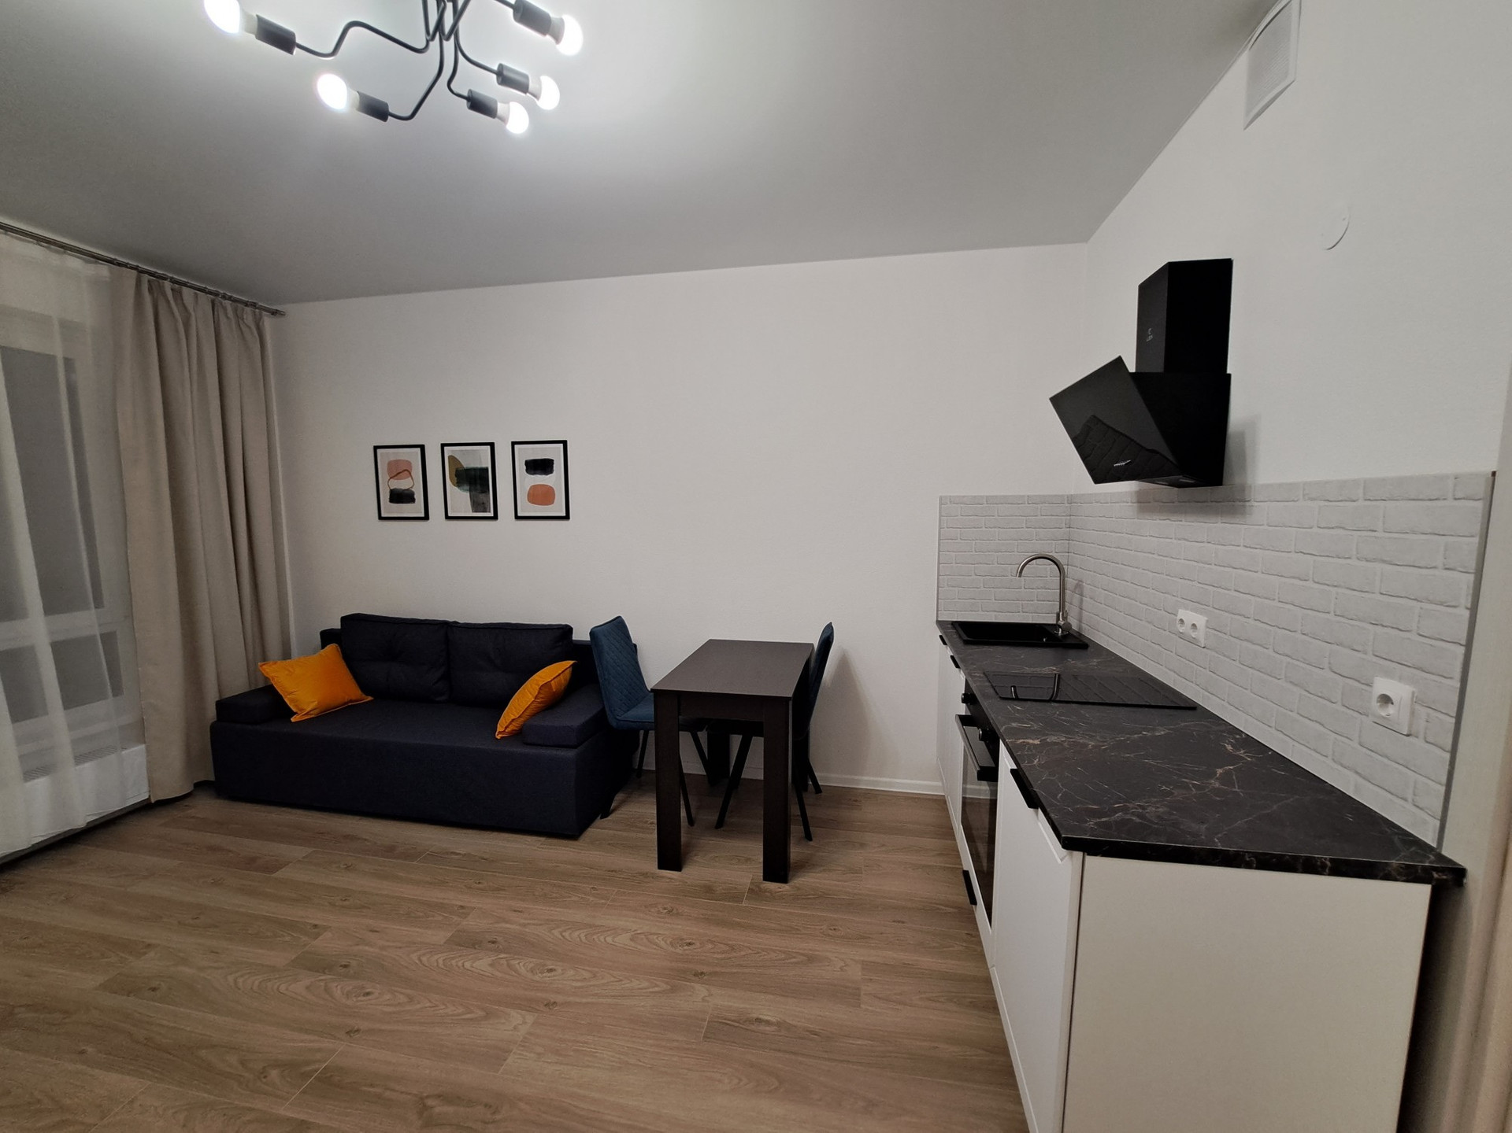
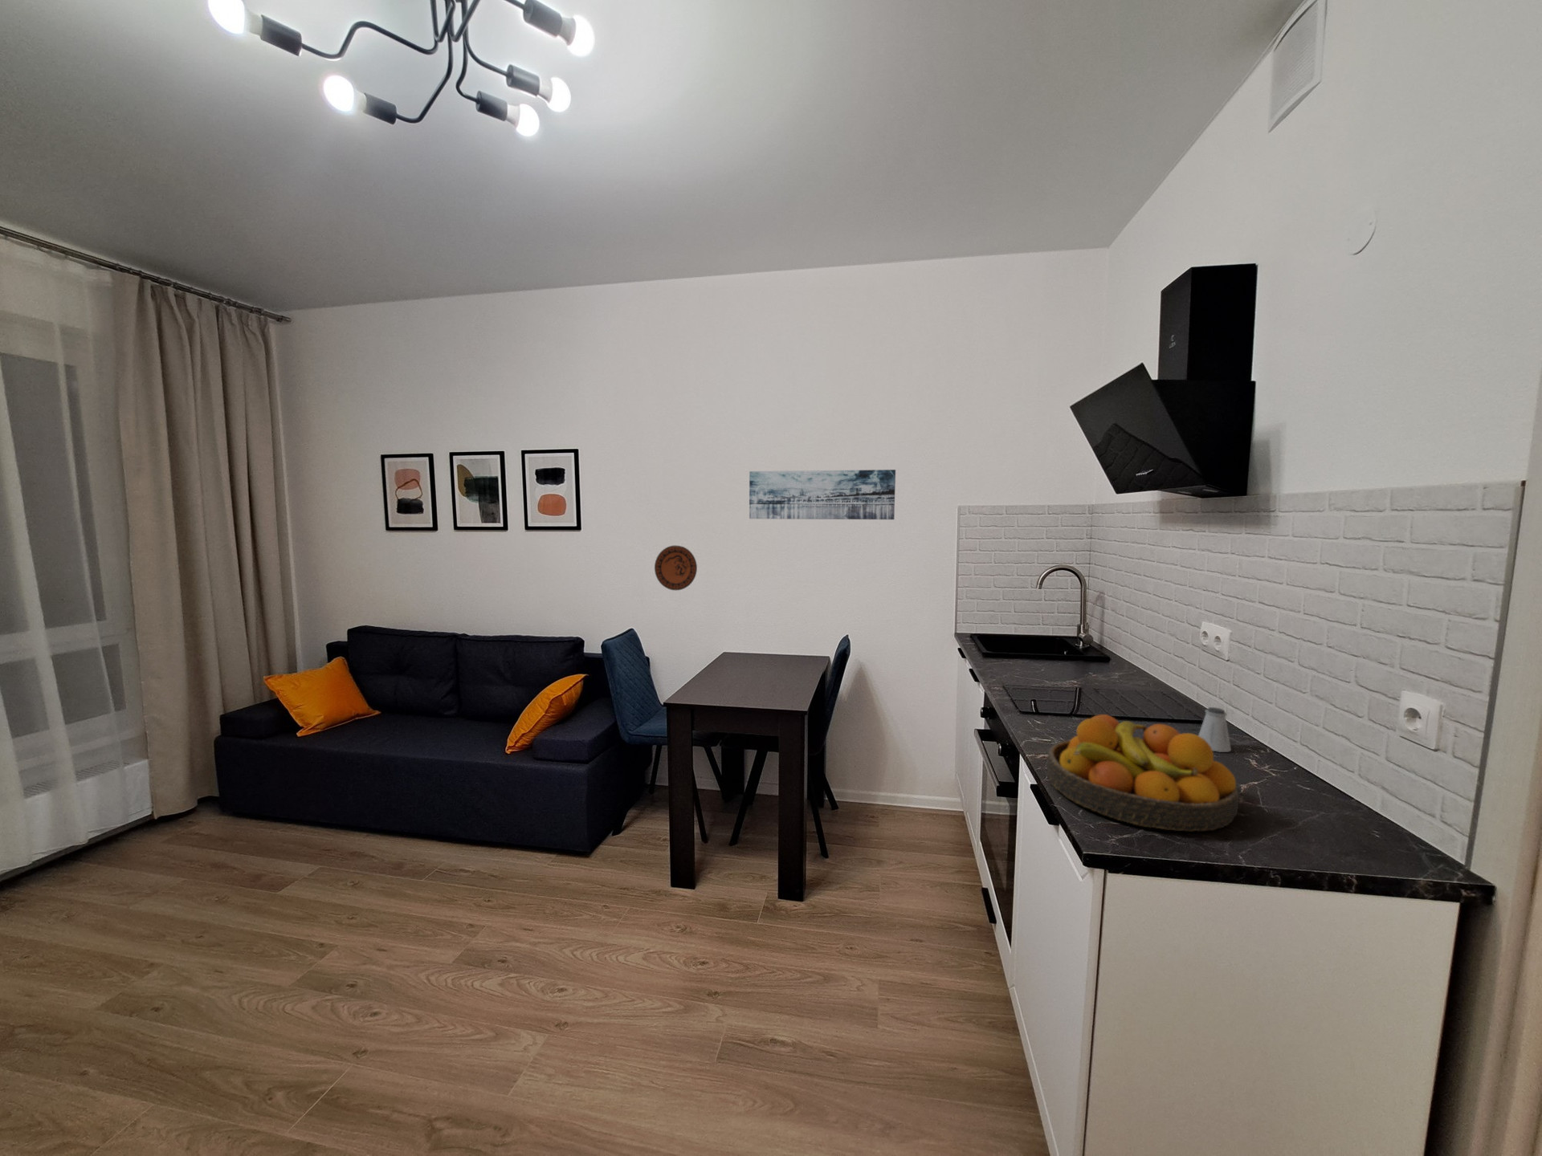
+ fruit bowl (1136, 756)
+ decorative plate (675, 567)
+ saltshaker (1214, 727)
+ wall art (820, 494)
